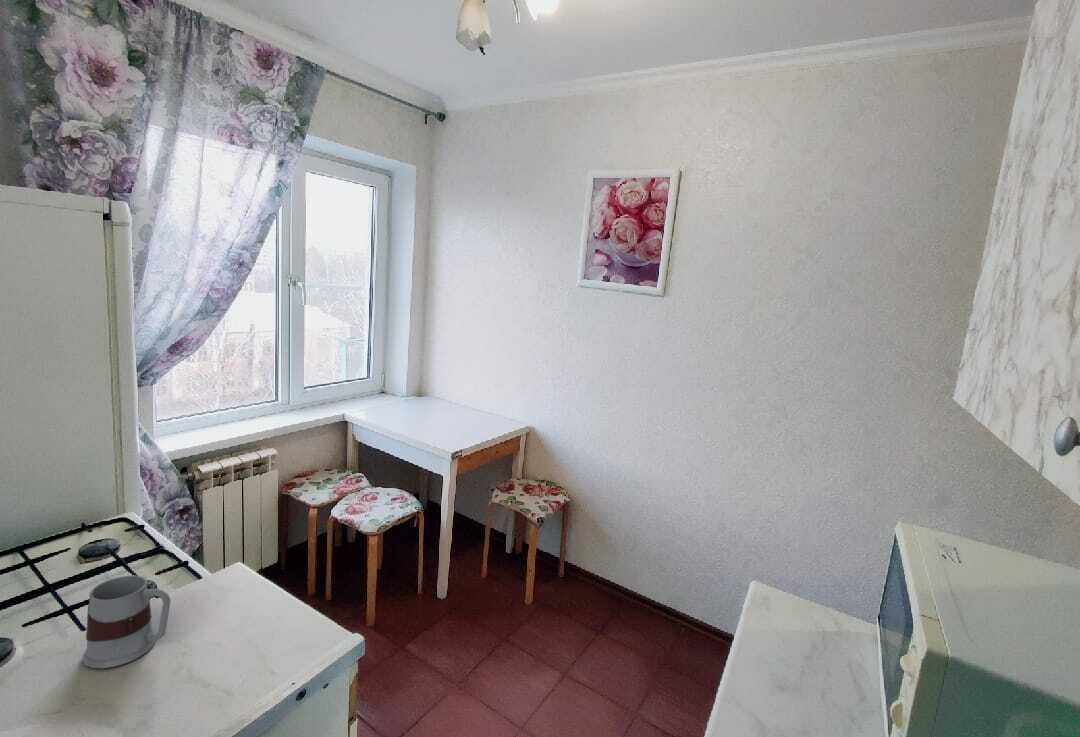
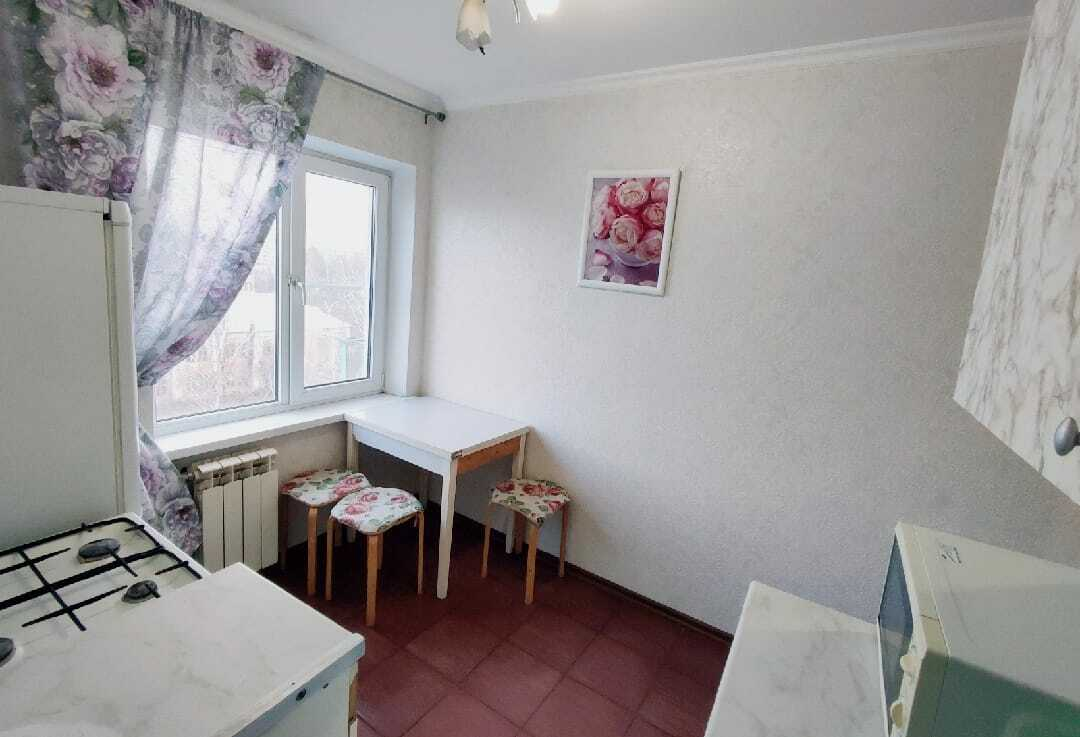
- mug (129, 618)
